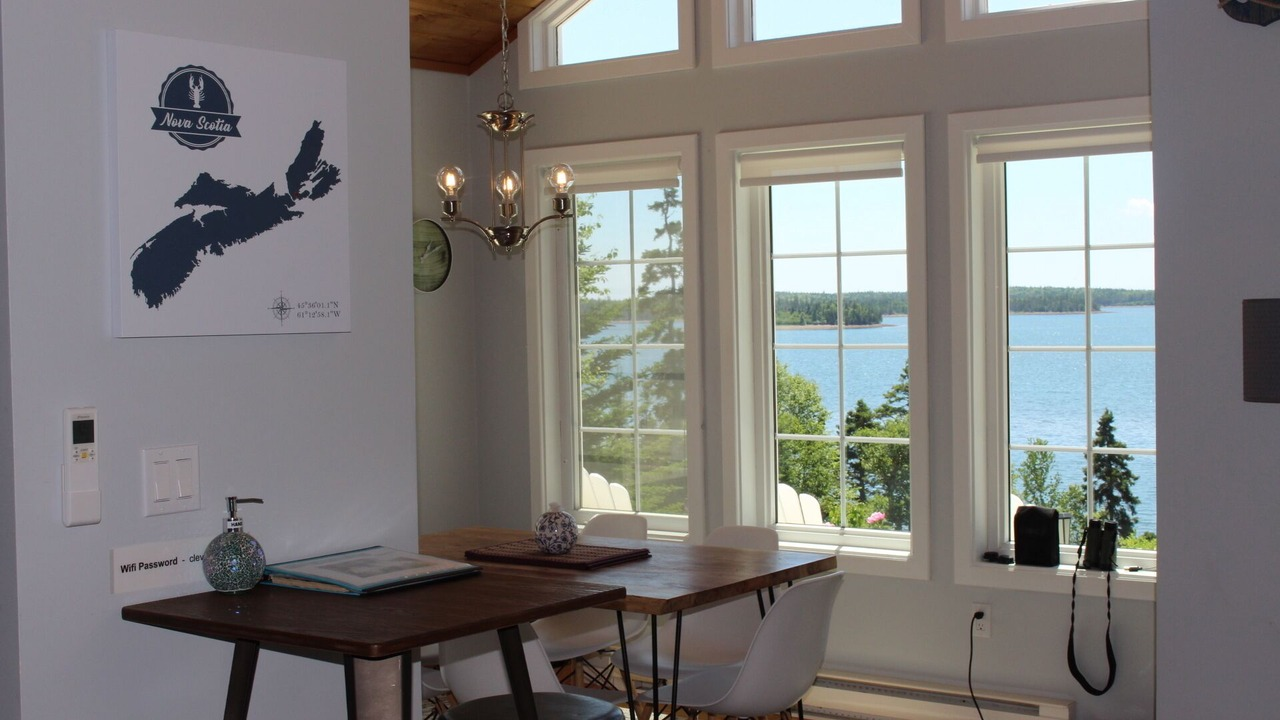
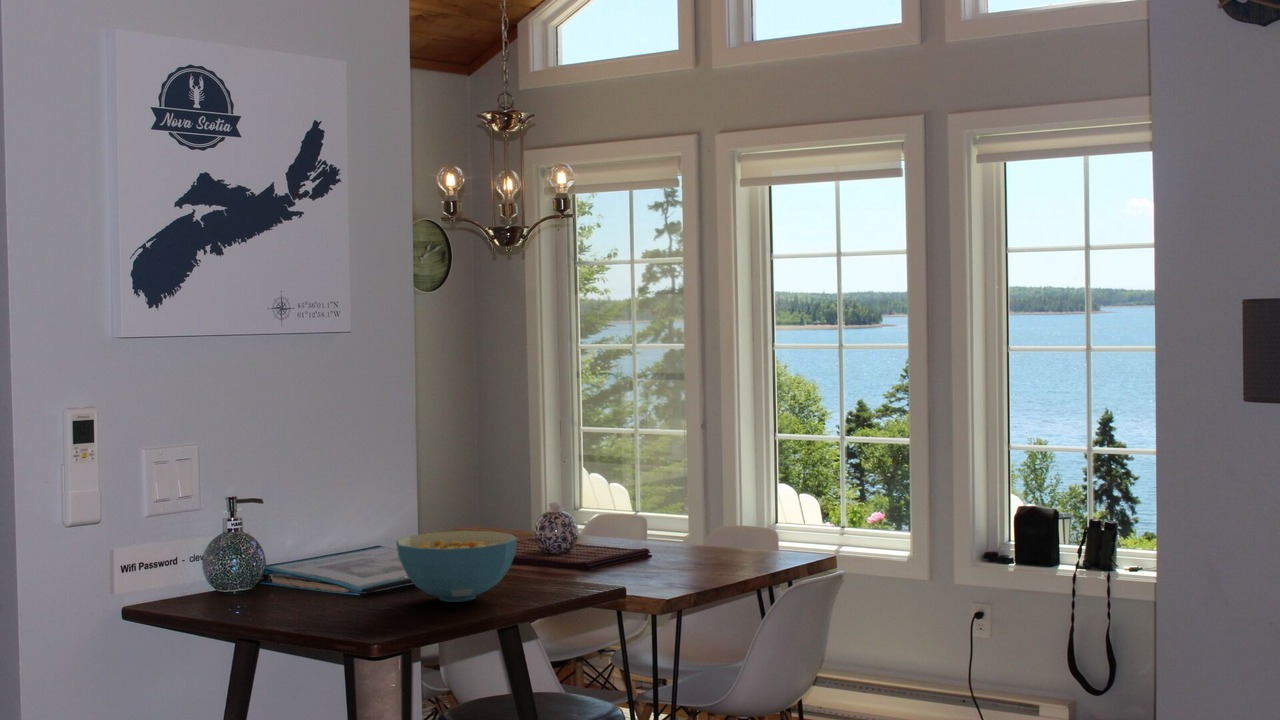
+ cereal bowl (457, 568)
